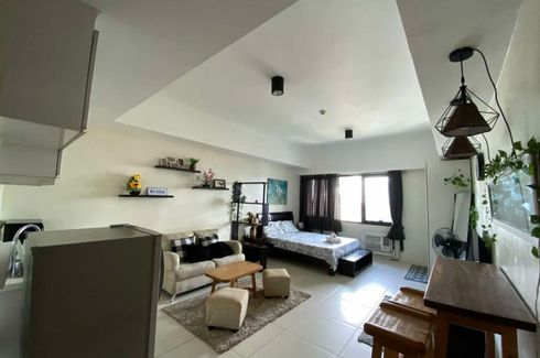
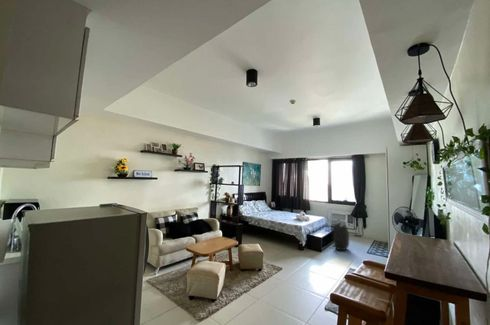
+ backpack (338, 235)
